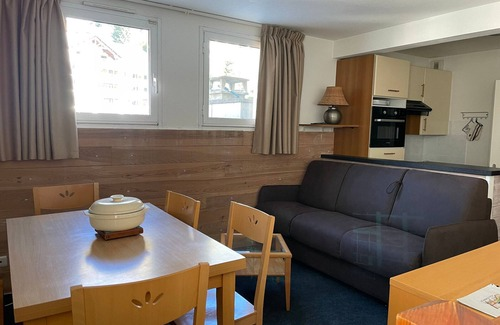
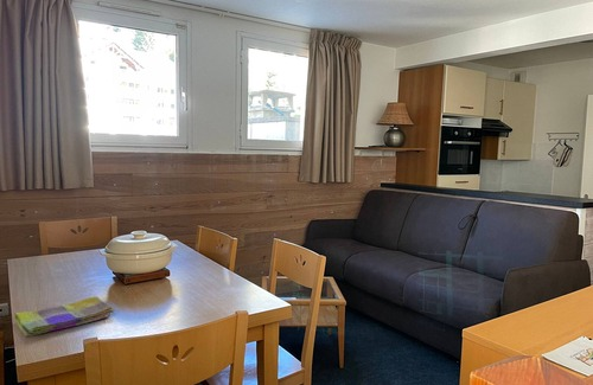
+ dish towel (65, 313)
